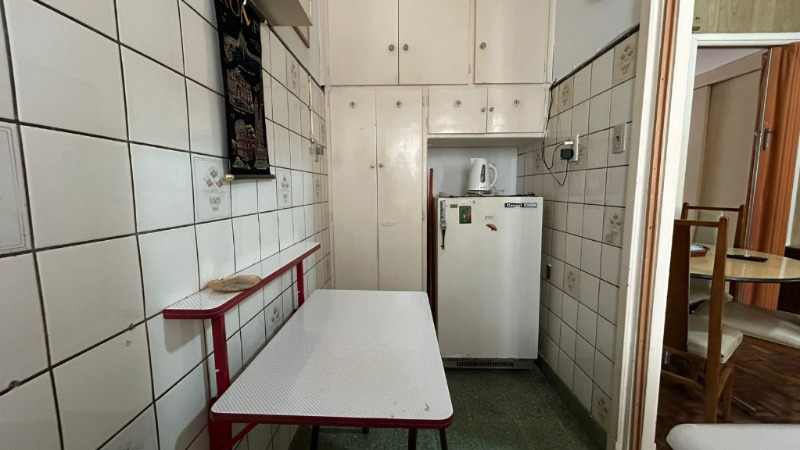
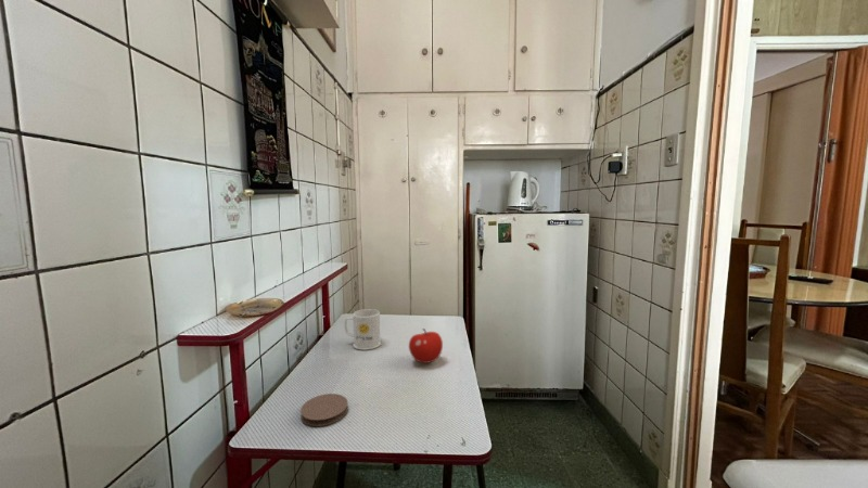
+ coaster (324, 409)
+ fruit (425, 344)
+ mug (362, 329)
